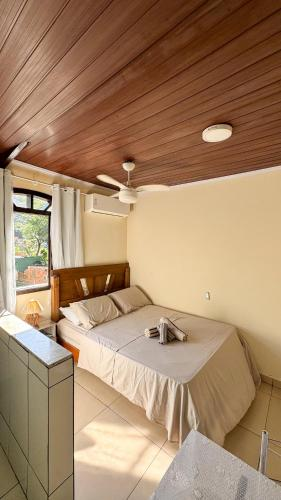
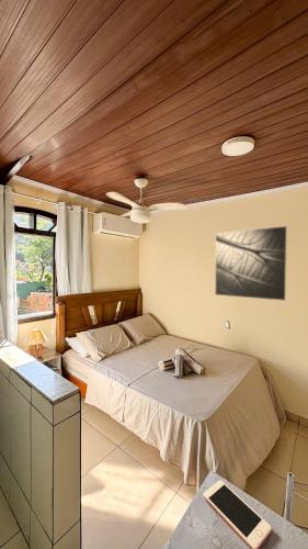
+ cell phone (235, 511)
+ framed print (248, 264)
